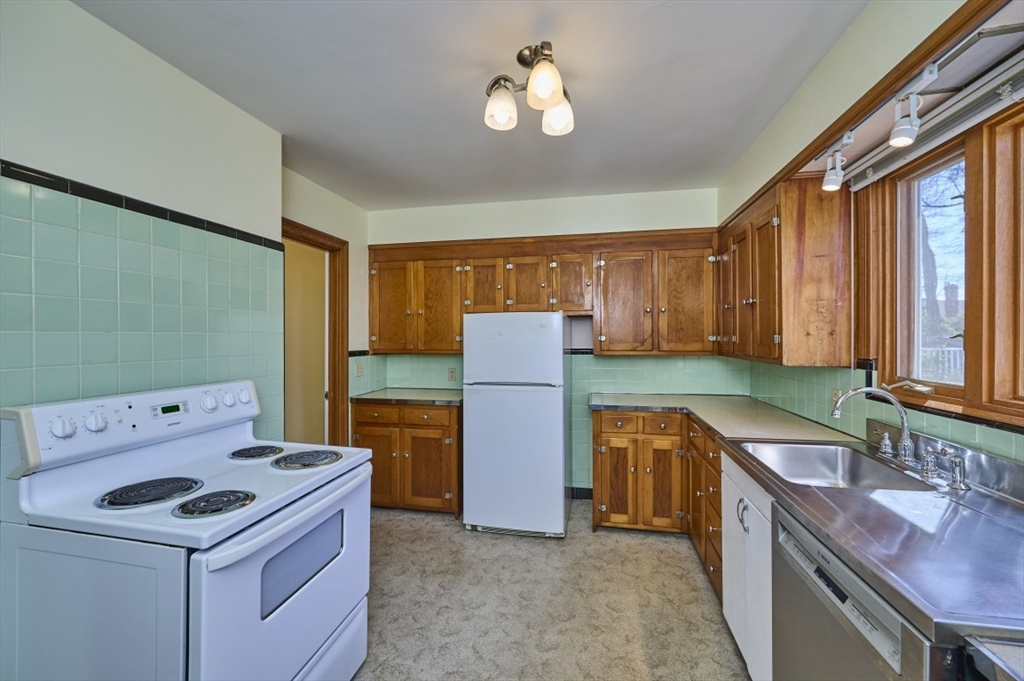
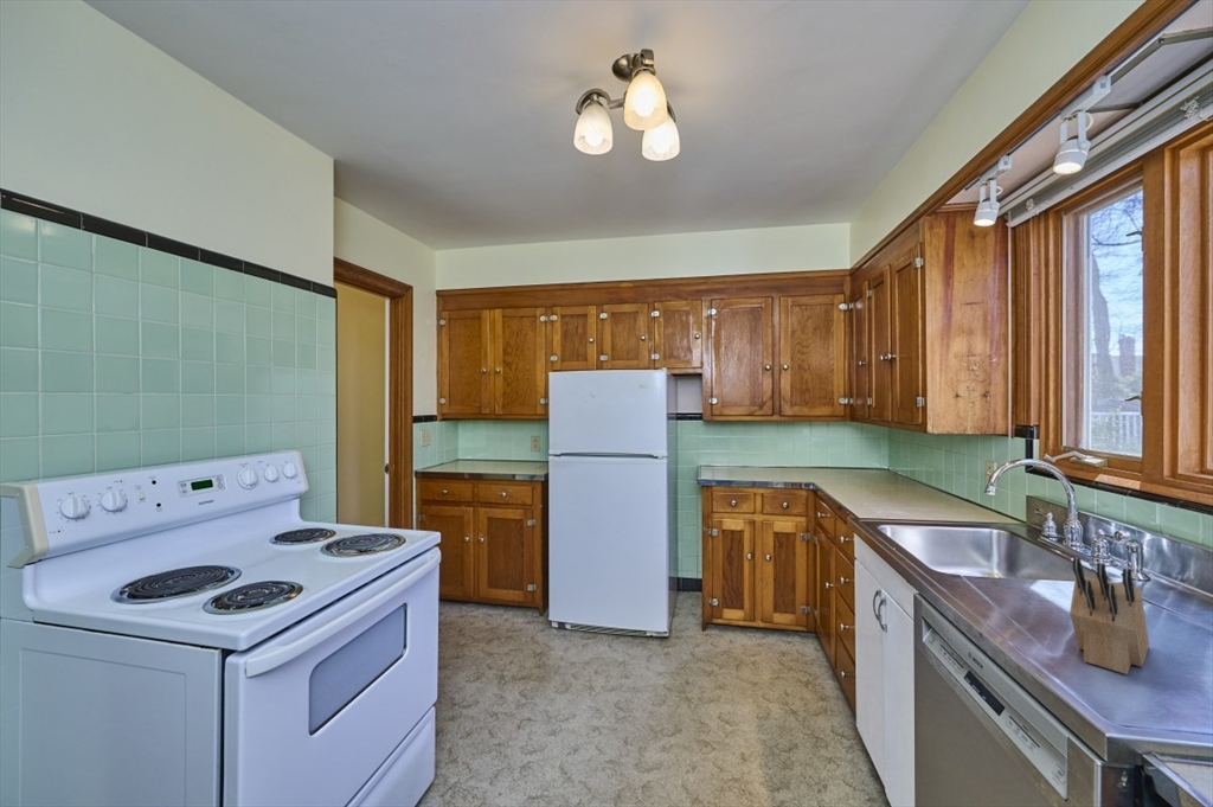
+ knife block (1109, 604)
